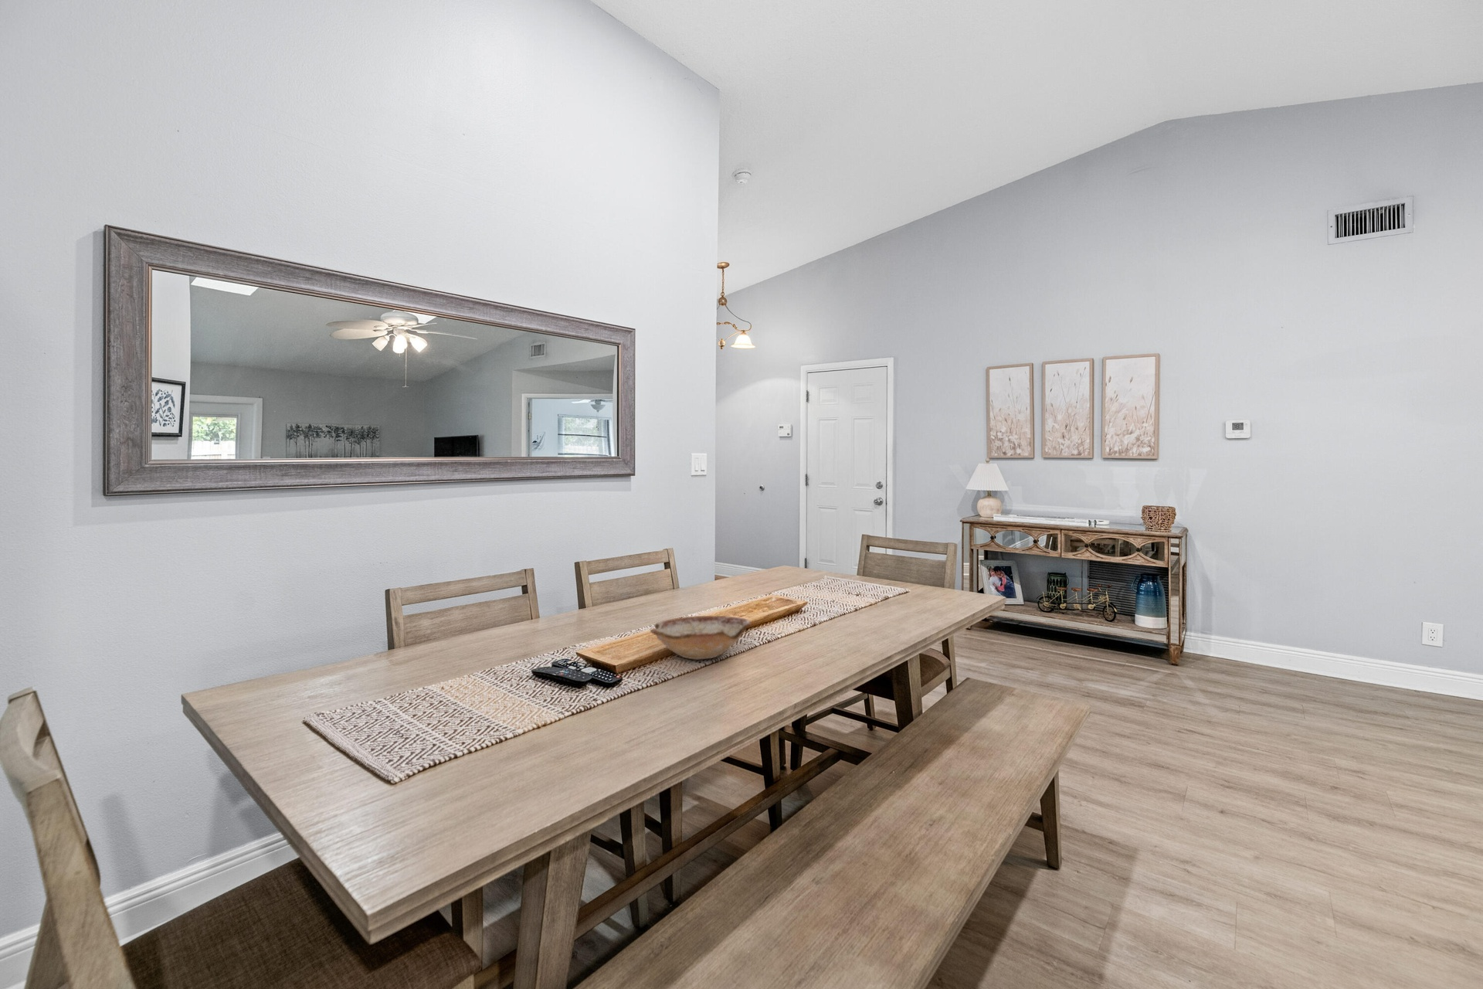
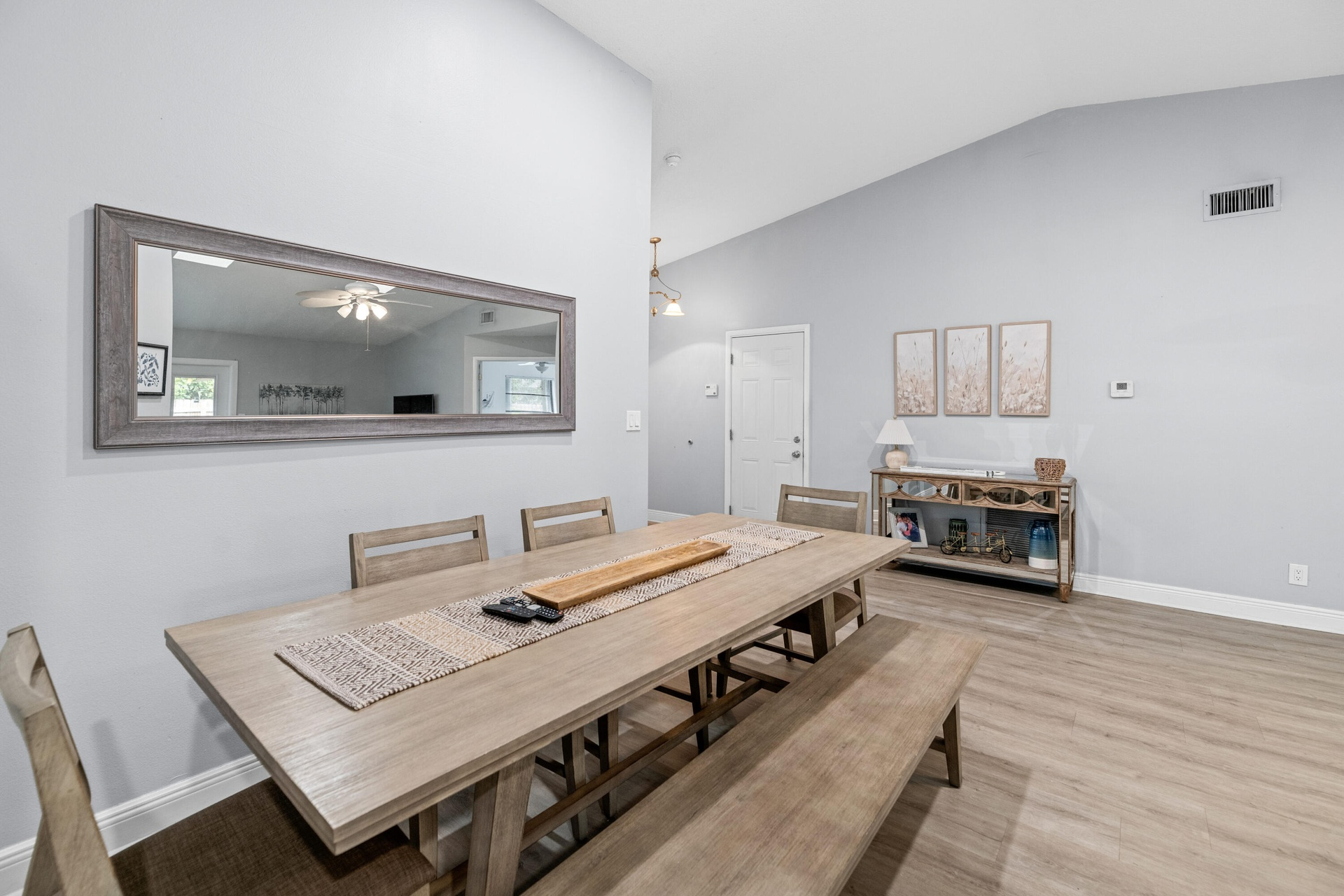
- bowl (700, 638)
